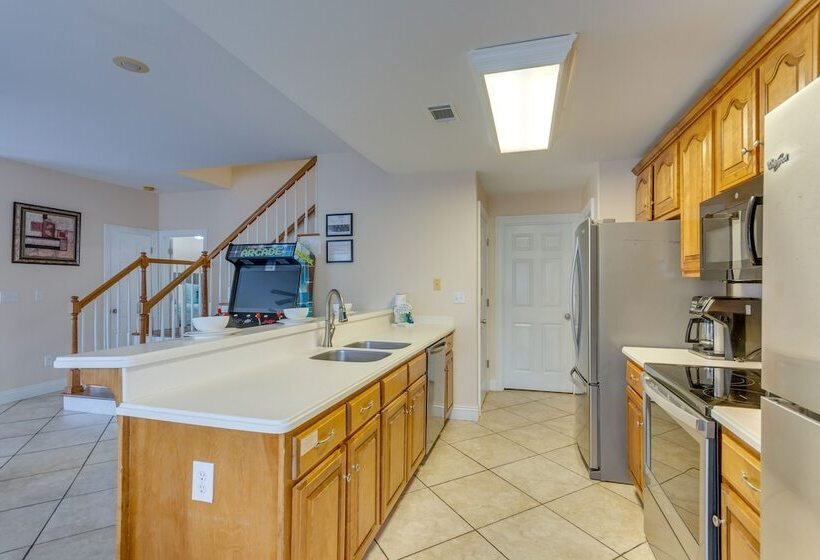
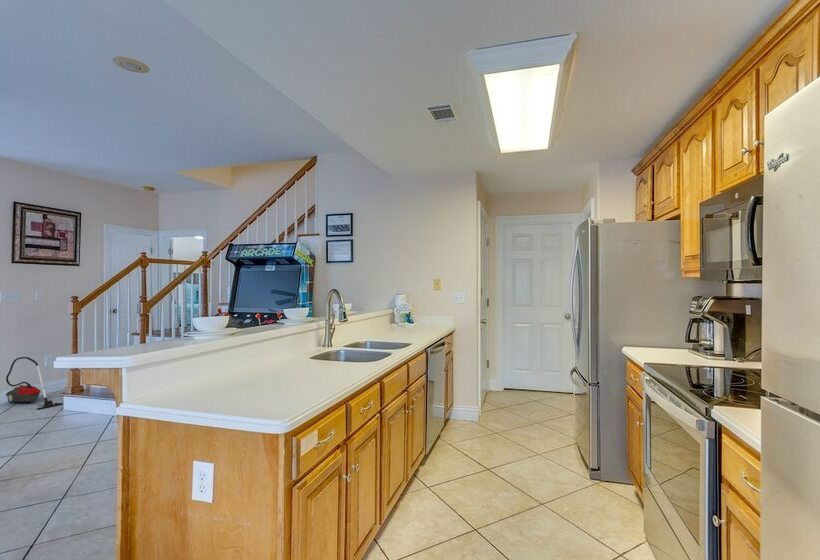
+ vacuum cleaner (26, 382)
